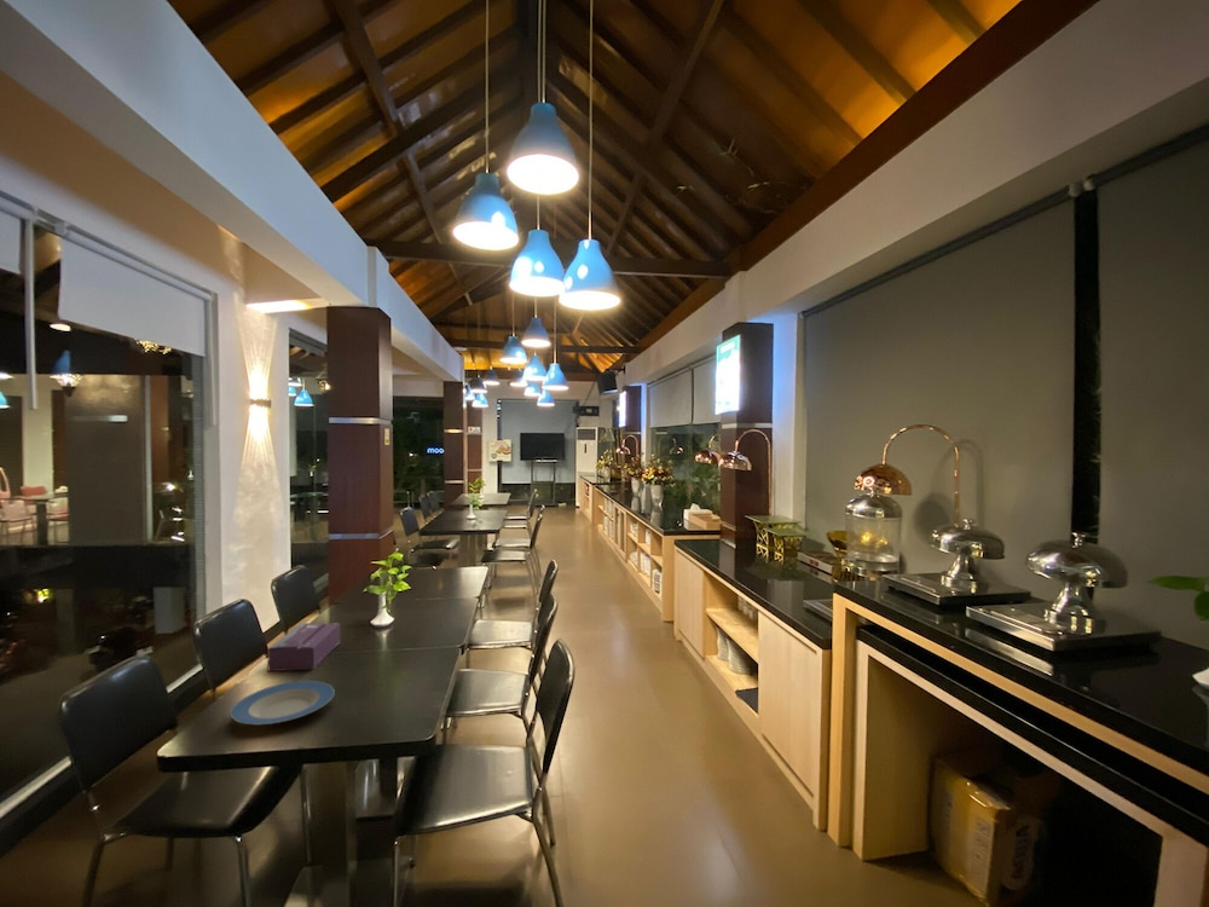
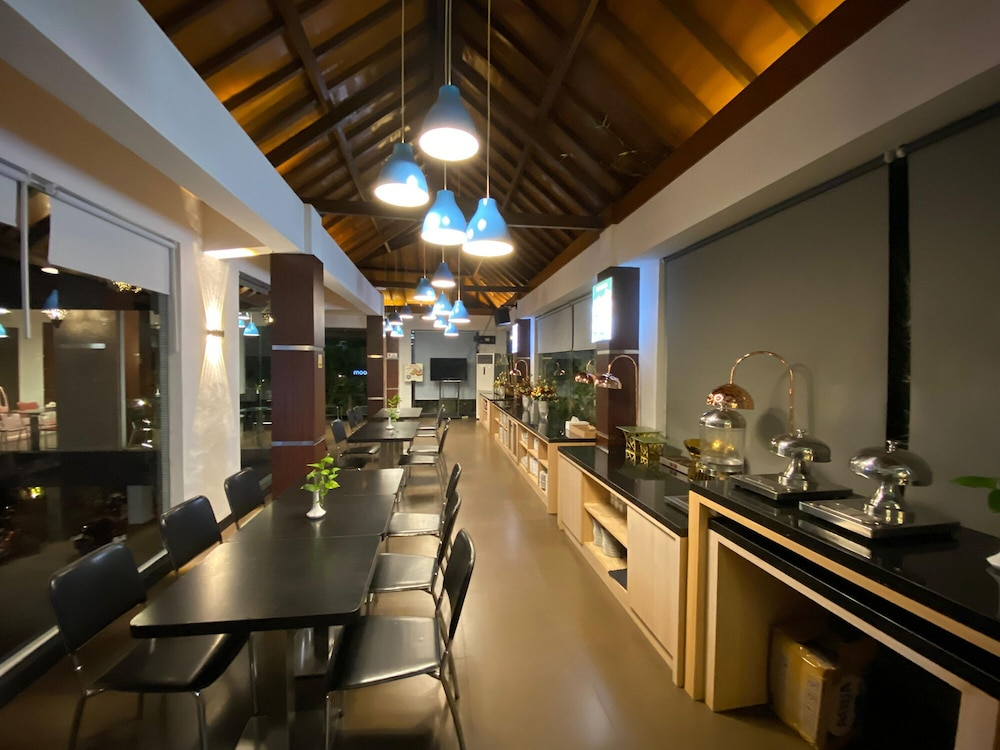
- tissue box (306, 645)
- plate (284, 705)
